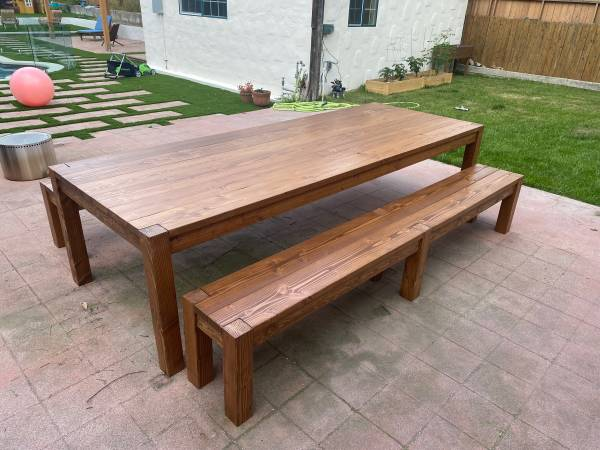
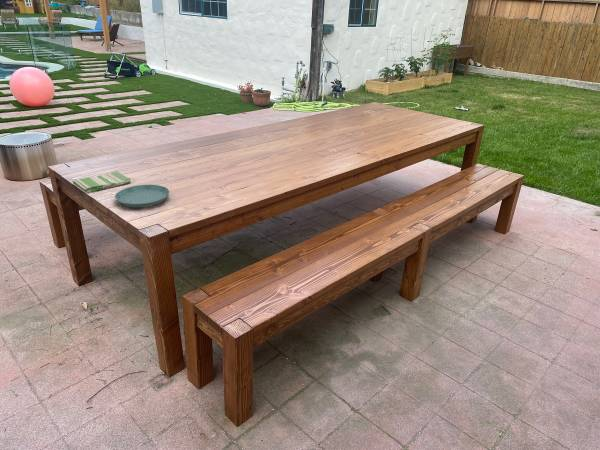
+ saucer (142, 196)
+ dish towel (102, 180)
